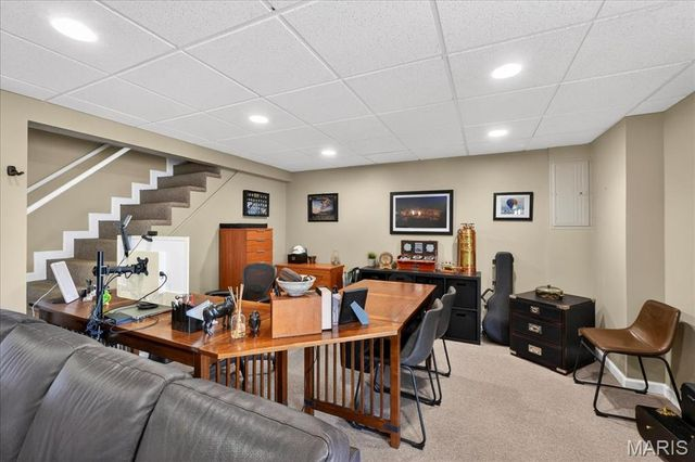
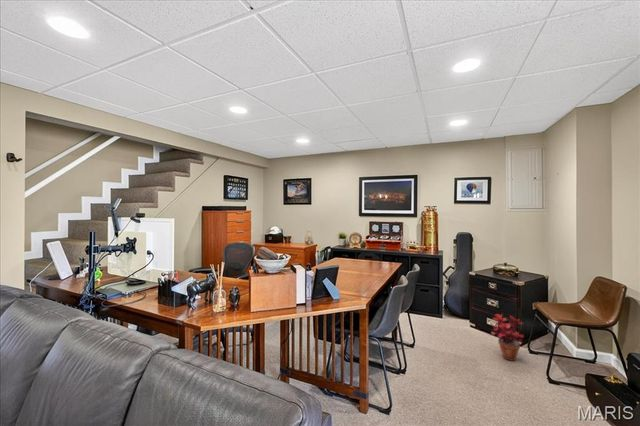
+ potted plant (507, 338)
